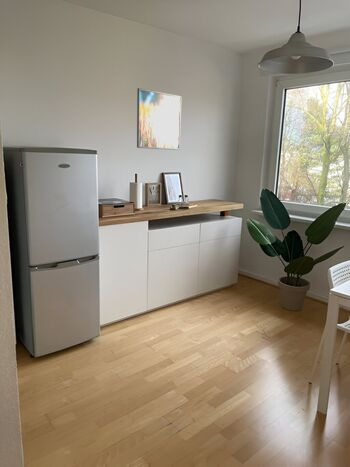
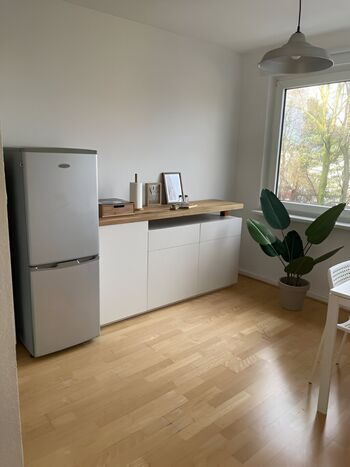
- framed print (159, 121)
